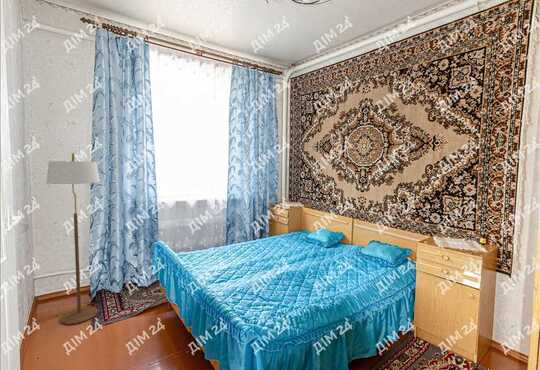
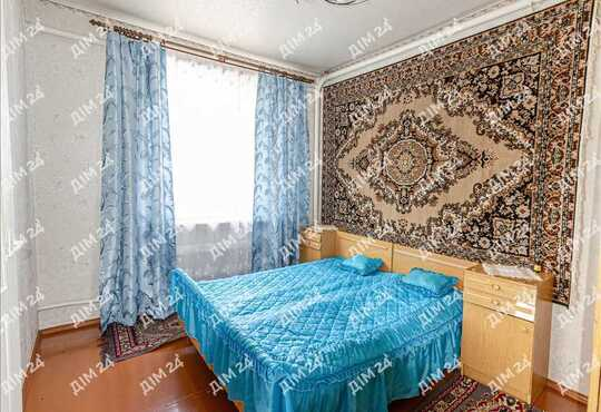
- floor lamp (76, 235)
